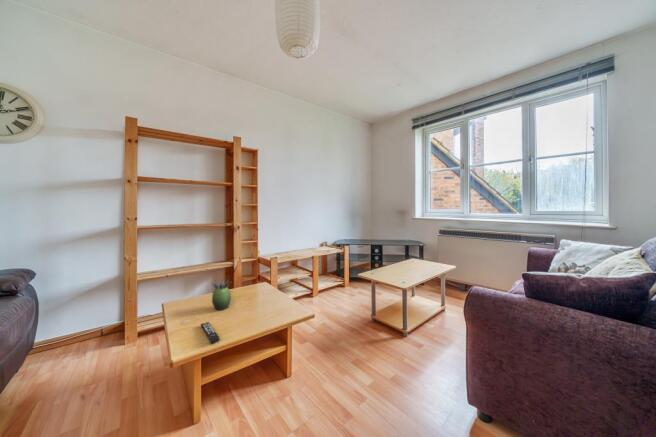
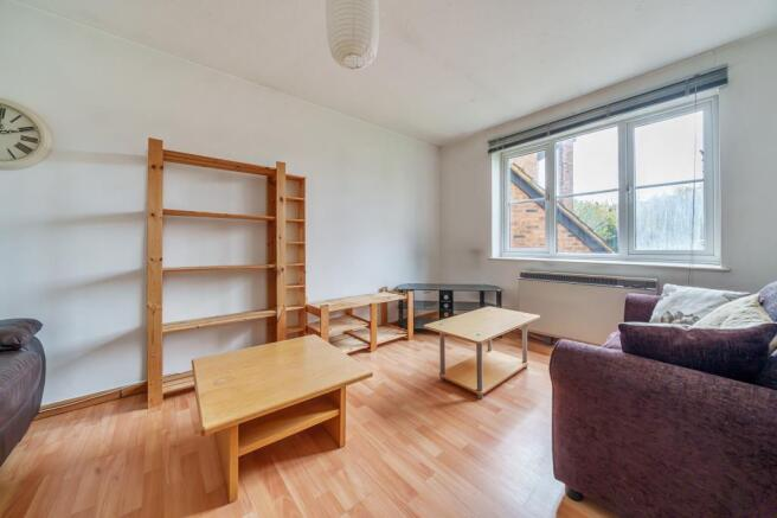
- remote control (209, 331)
- succulent plant (221, 294)
